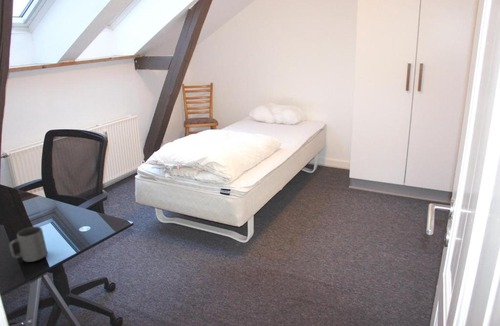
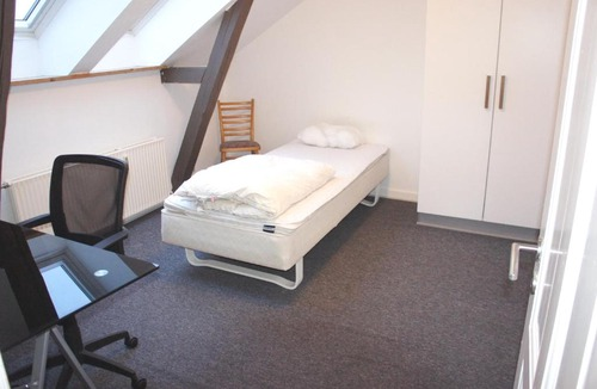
- mug (28, 245)
